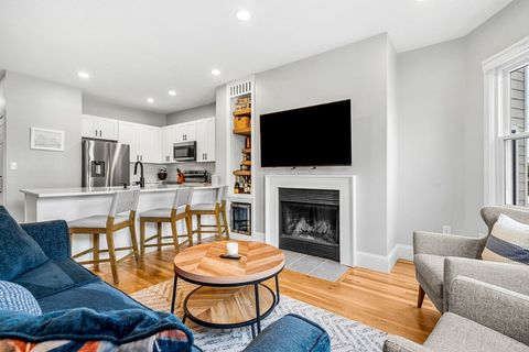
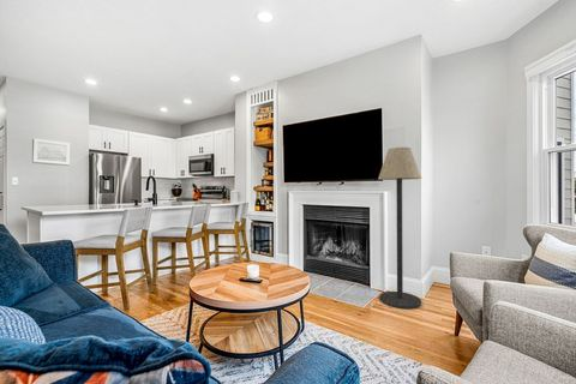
+ floor lamp (398, 224)
